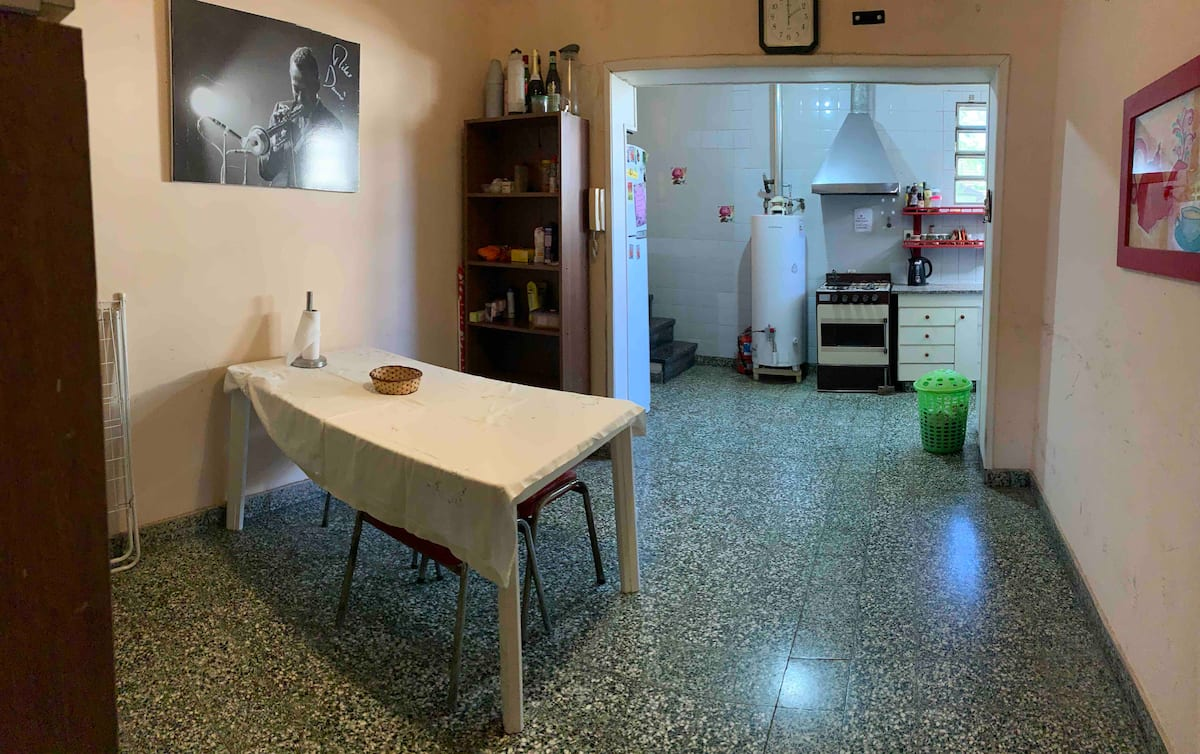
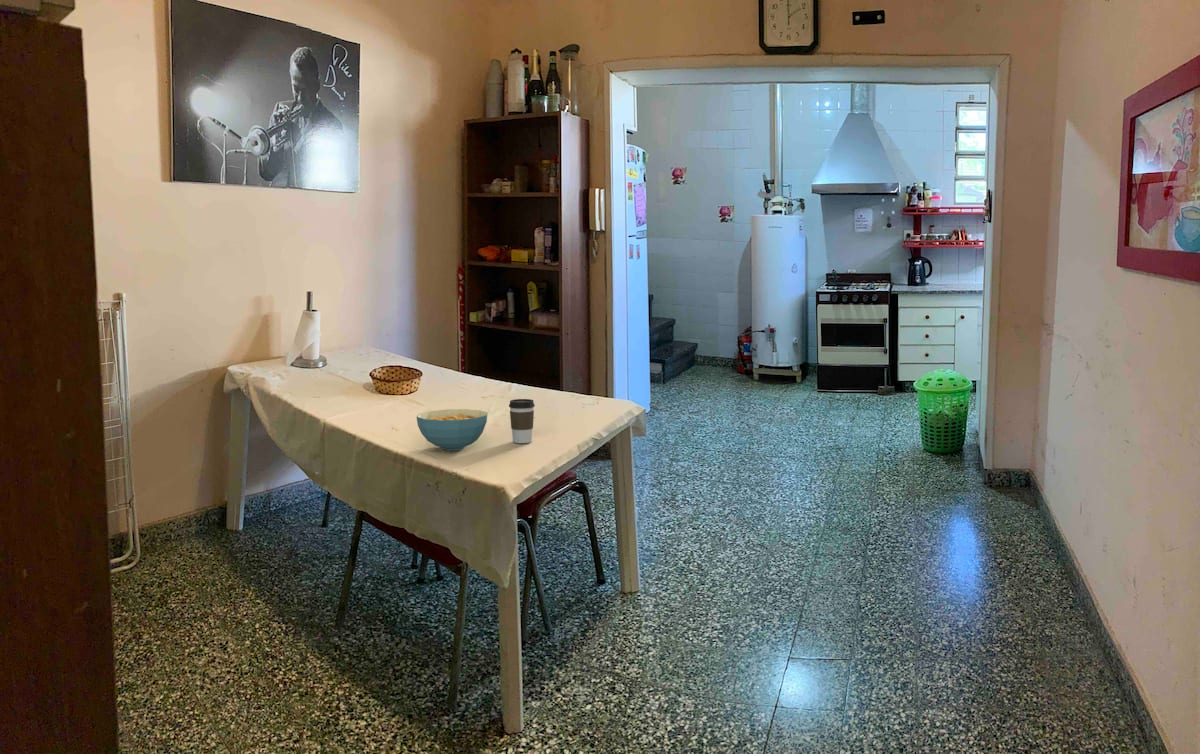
+ cereal bowl (453, 431)
+ coffee cup (522, 421)
